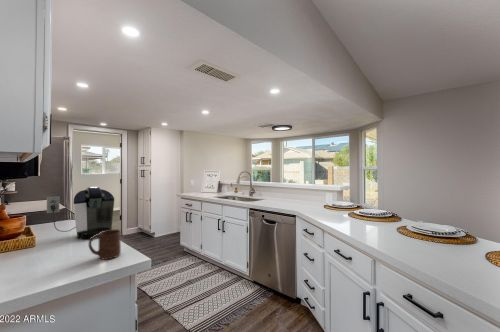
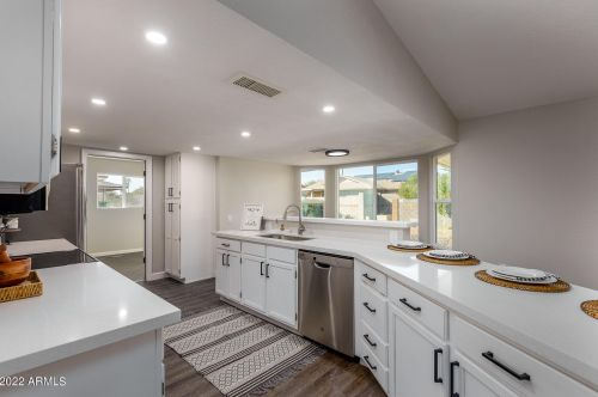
- coffee maker (82, 211)
- cup (106, 244)
